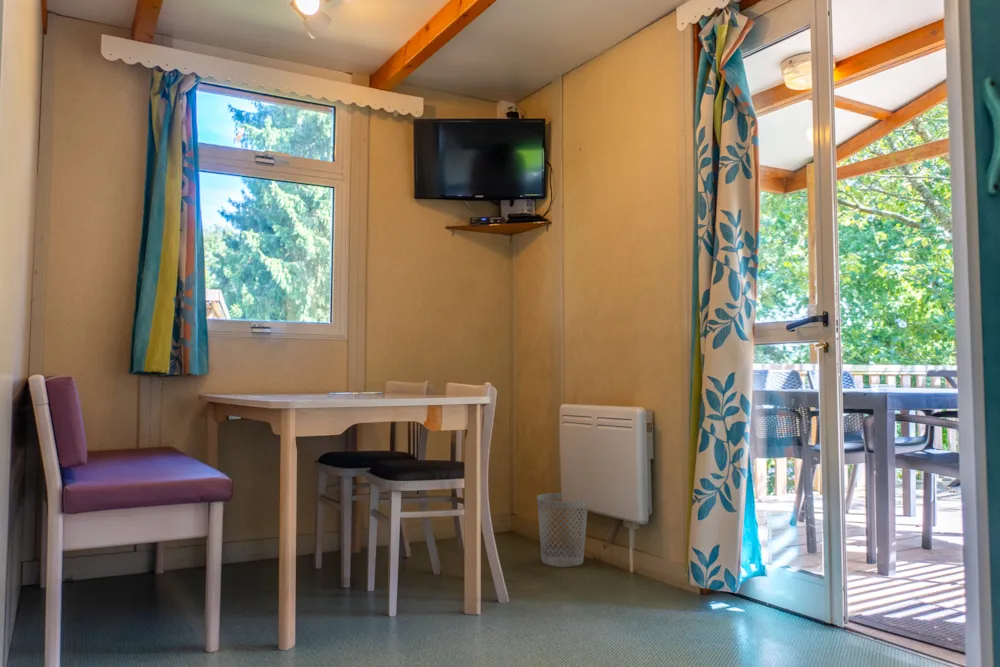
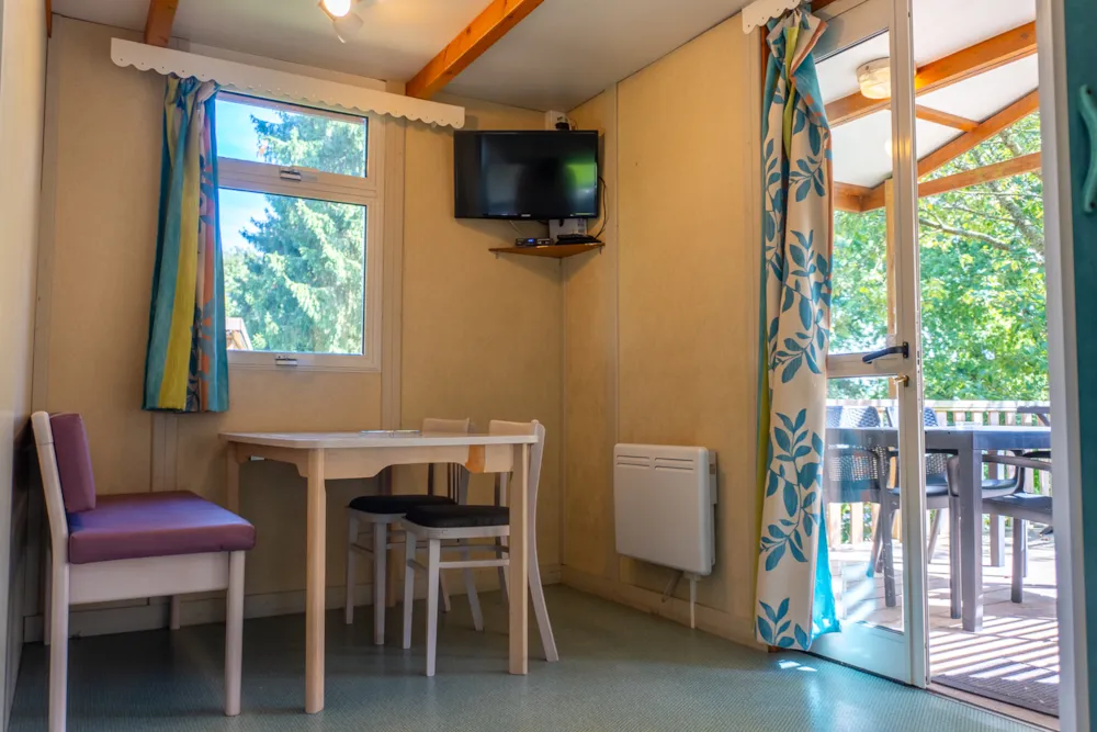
- wastebasket (562, 529)
